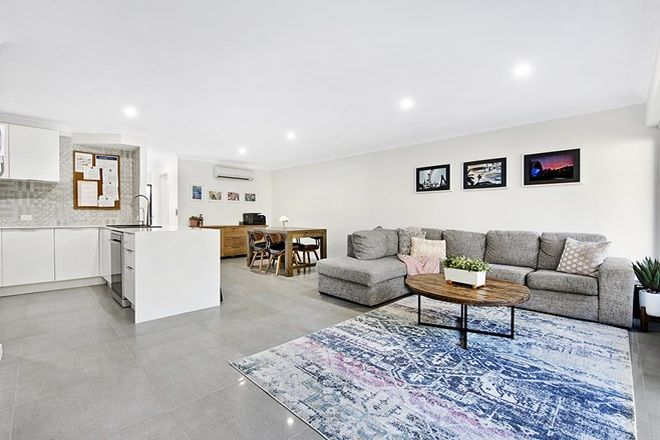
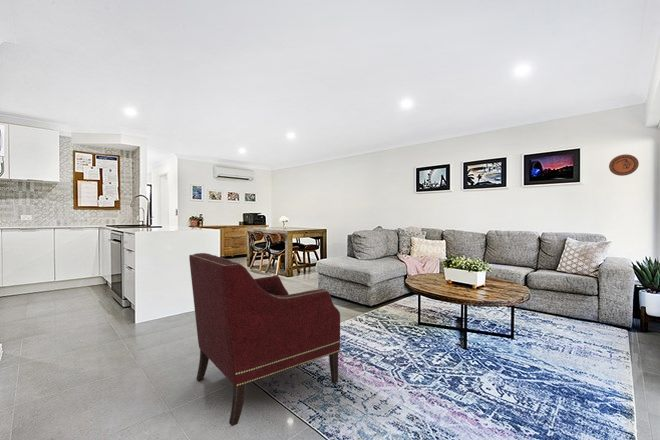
+ decorative plate (623, 165)
+ armchair (264, 315)
